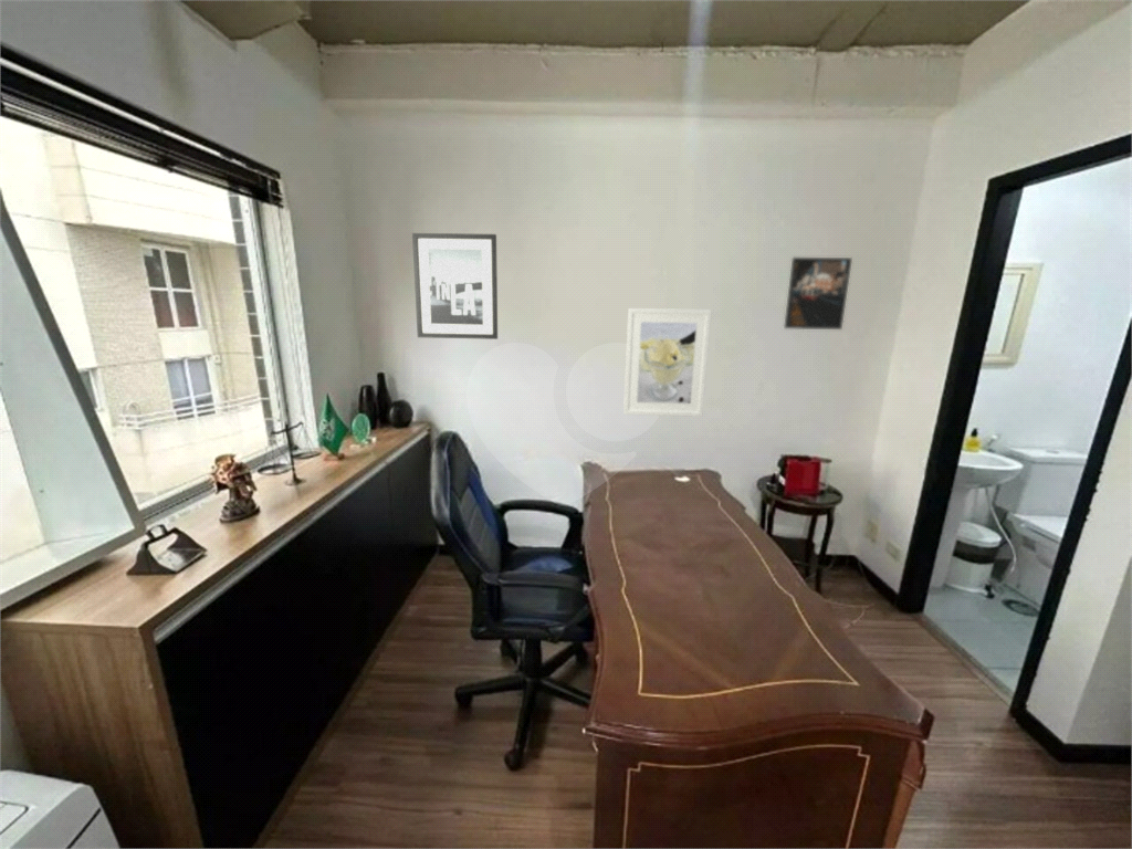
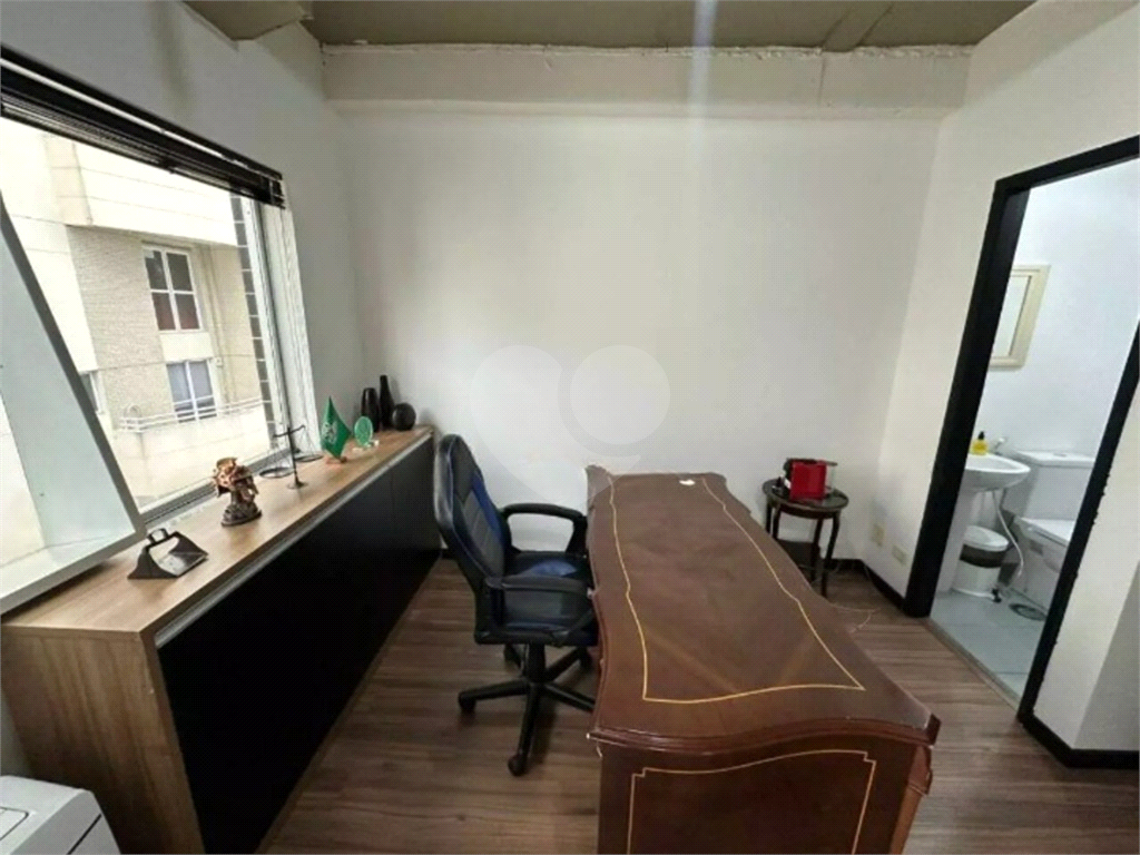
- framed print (665, 363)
- wall art (455, 286)
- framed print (817, 293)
